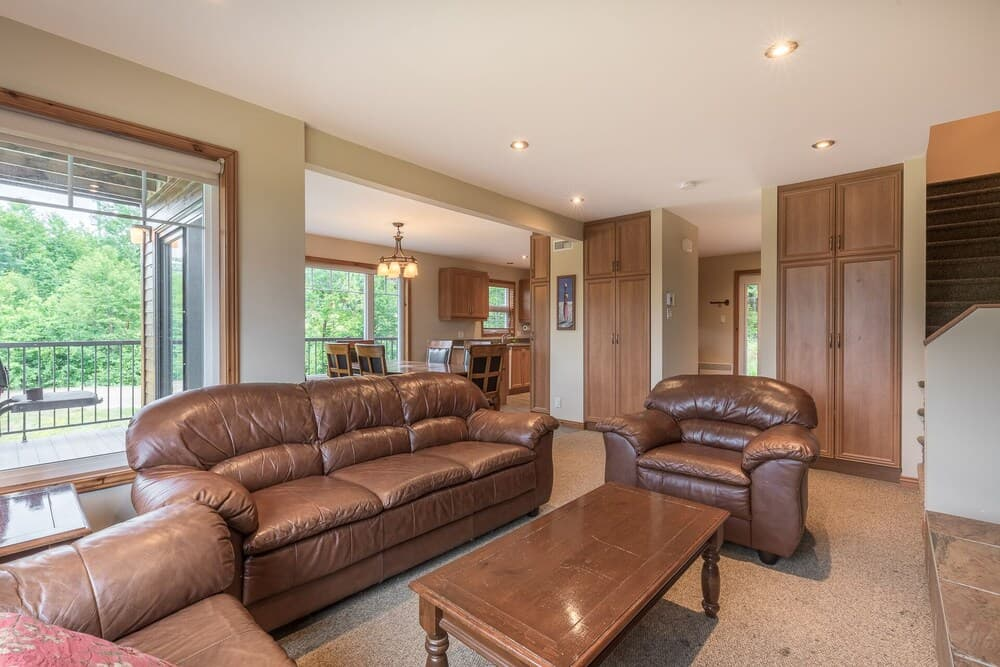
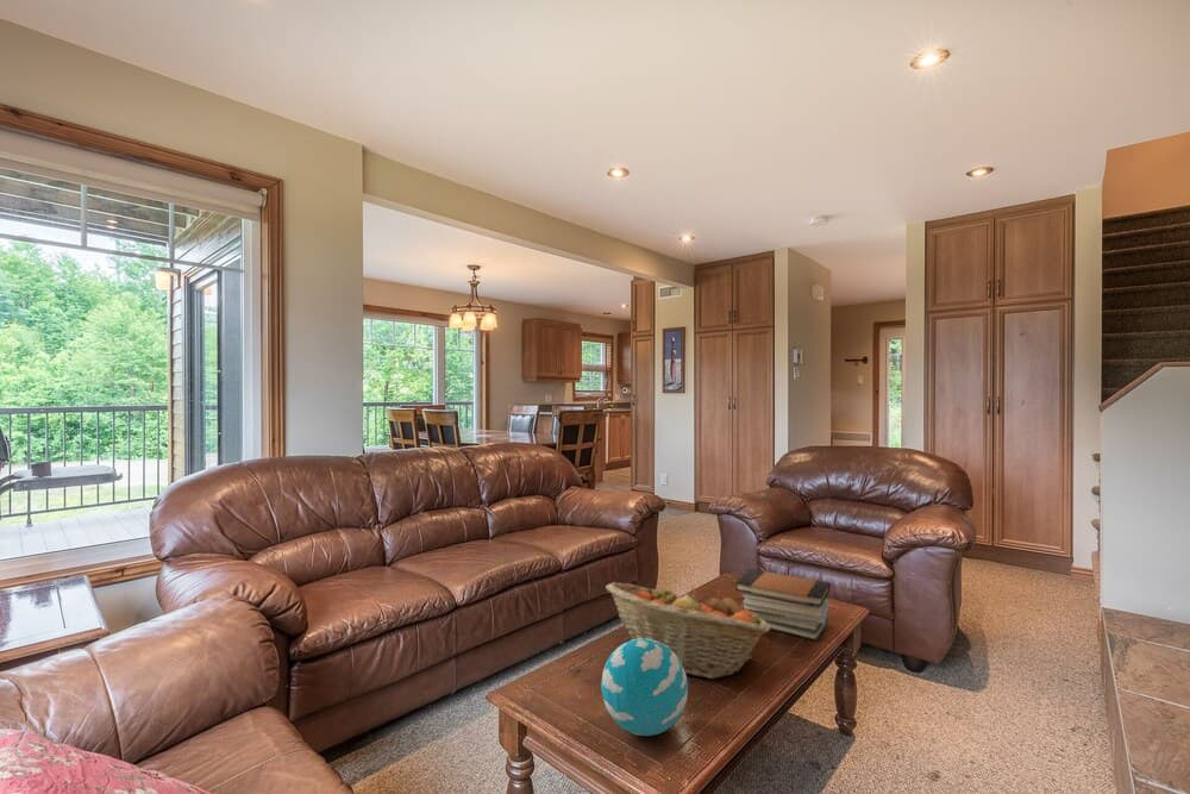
+ decorative ball (644, 684)
+ book stack (783, 602)
+ fruit basket (683, 618)
